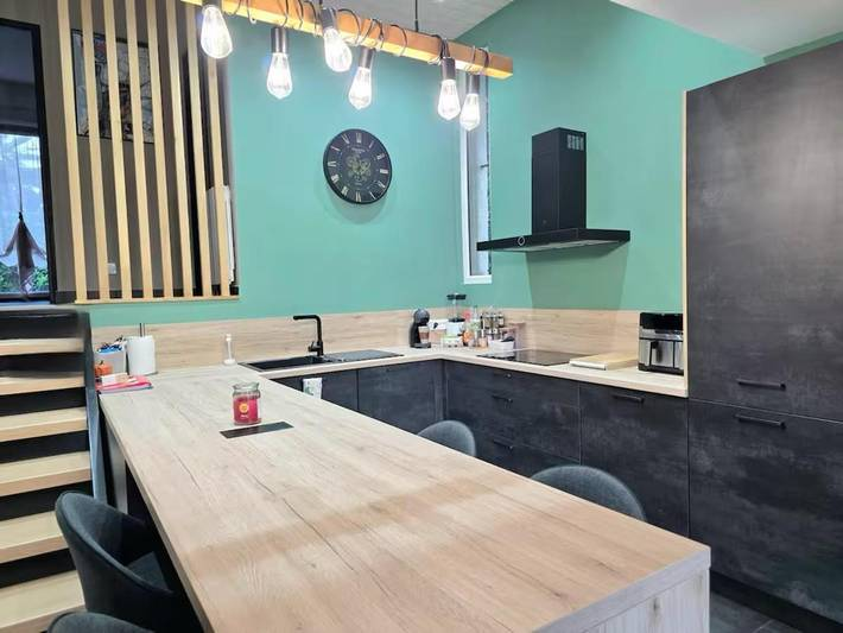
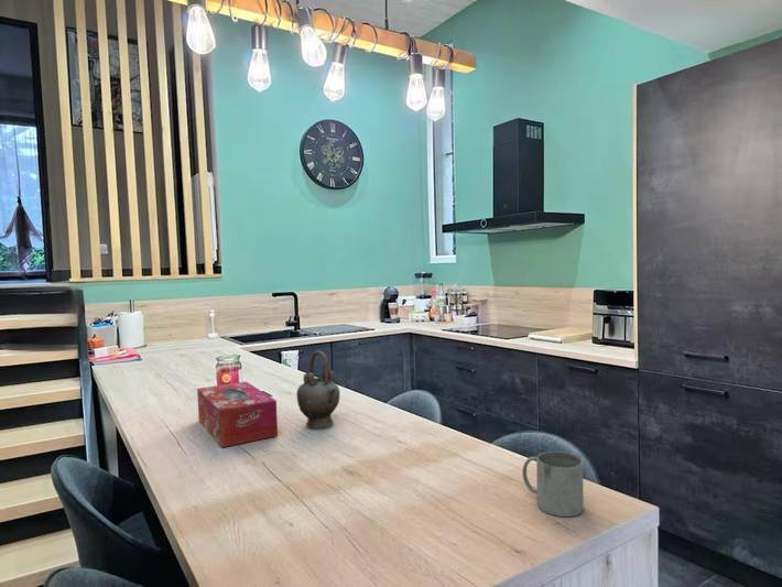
+ teapot (321, 389)
+ mug (551, 480)
+ tissue box (235, 411)
